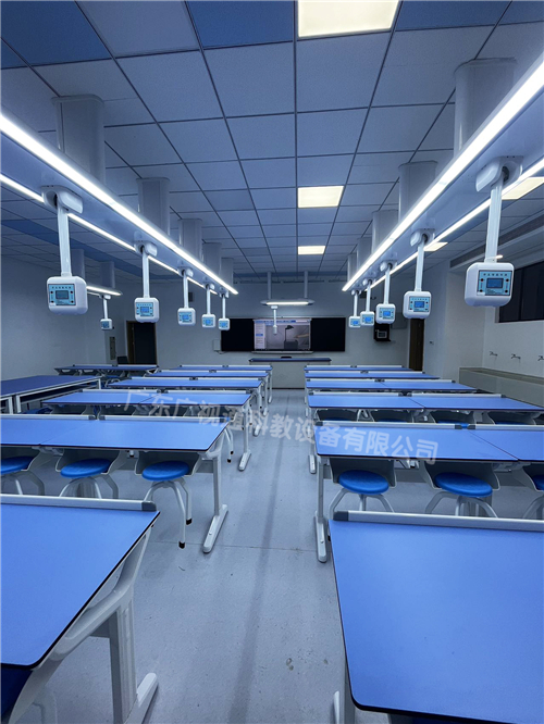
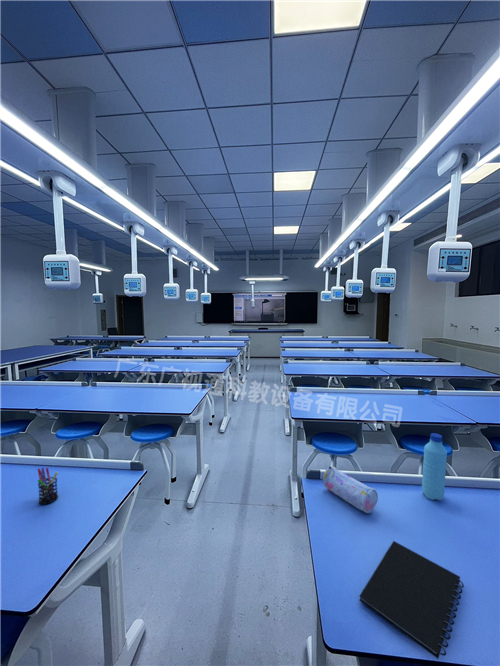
+ notebook (413, 589)
+ pencil case (348, 487)
+ water bottle (434, 465)
+ pen holder (45, 485)
